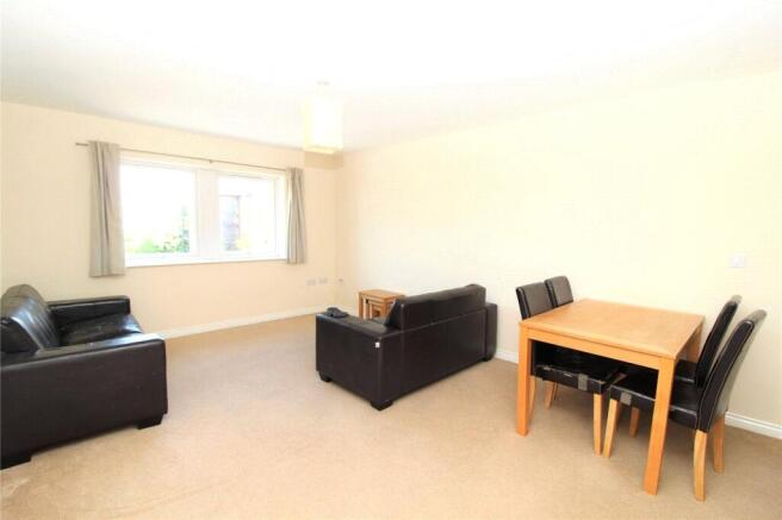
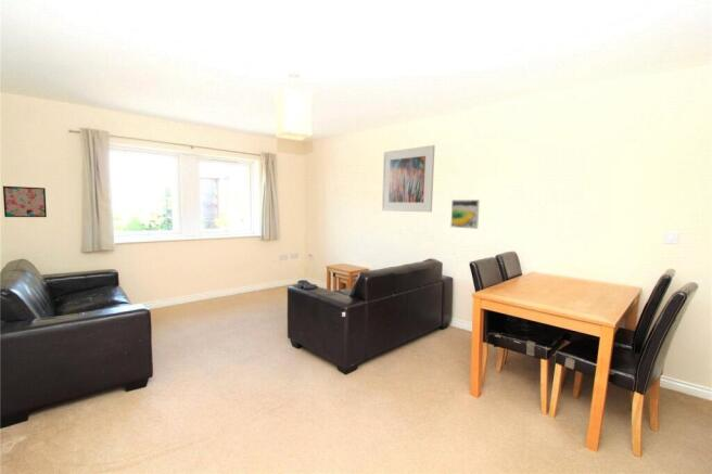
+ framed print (465, 214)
+ wall art (25, 202)
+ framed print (406, 180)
